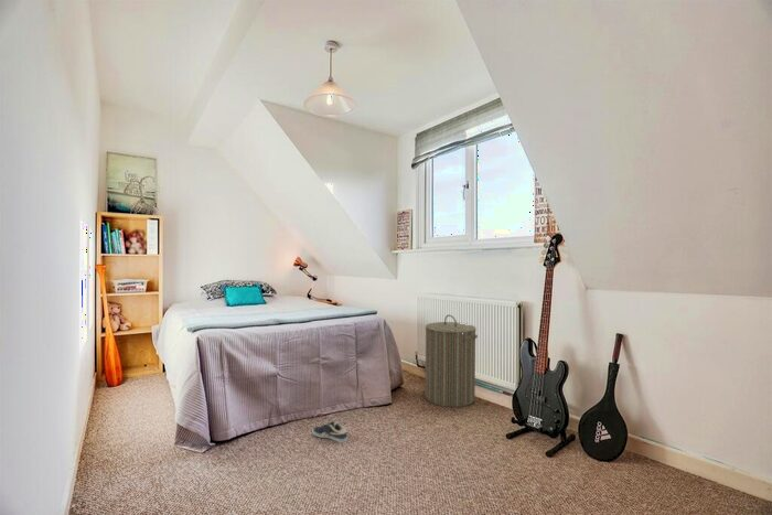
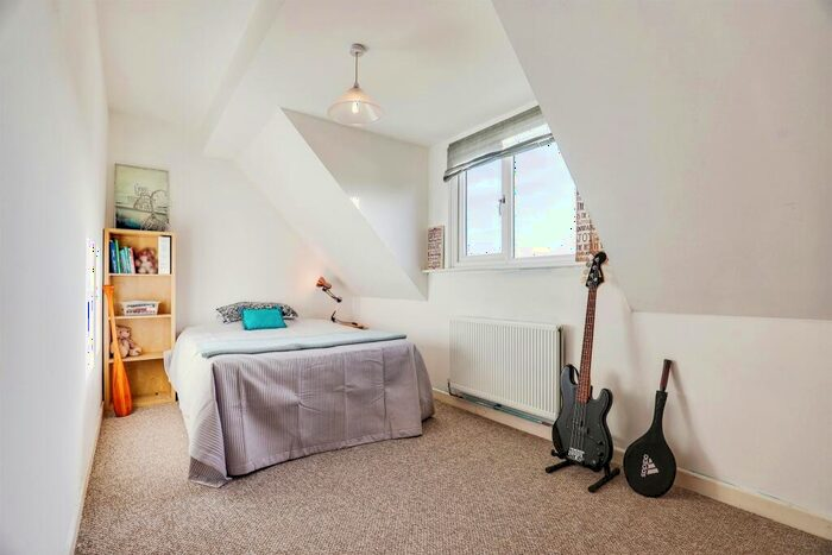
- sneaker (330, 429)
- laundry hamper (450, 356)
